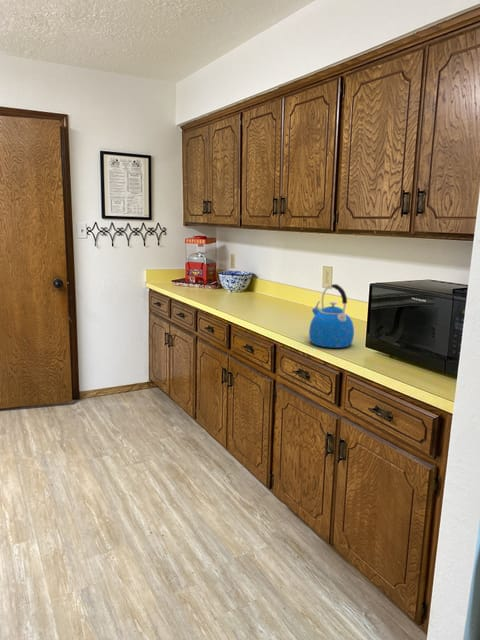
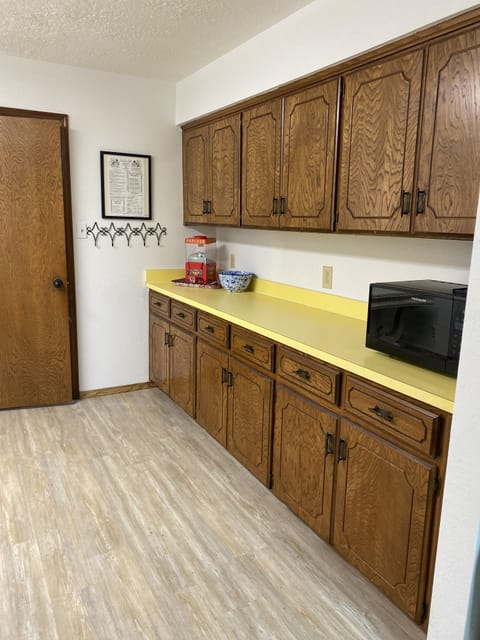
- kettle (329, 313)
